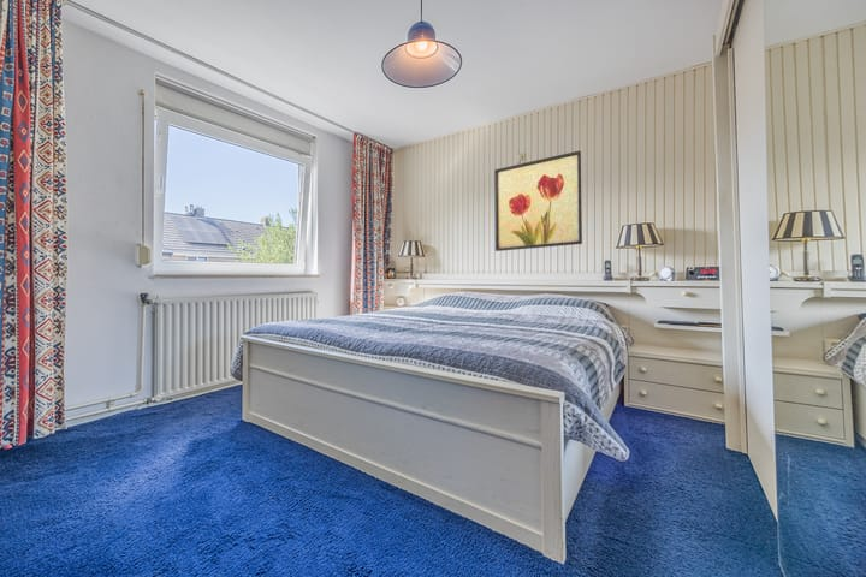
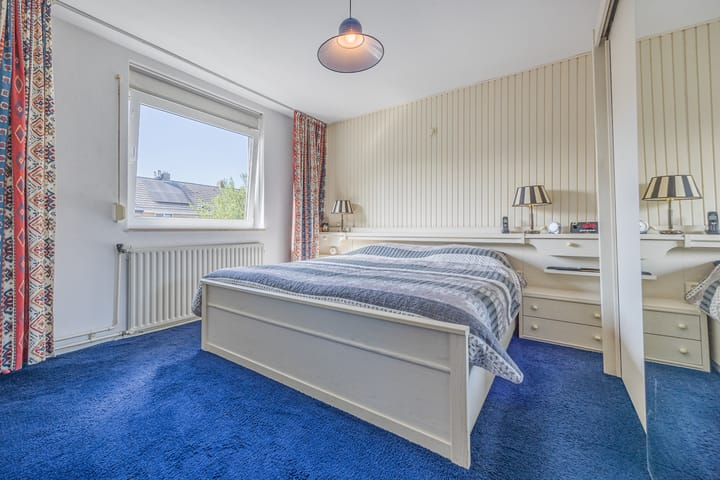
- wall art (535, 204)
